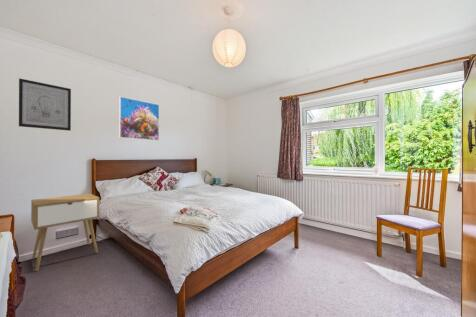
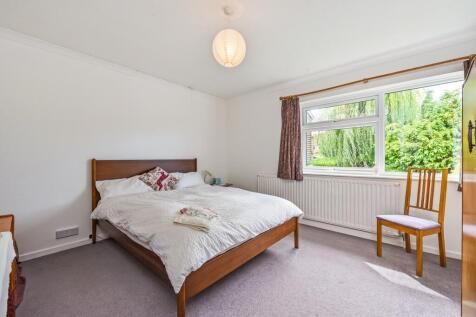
- wall art (46, 106)
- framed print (140, 120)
- nightstand (66, 223)
